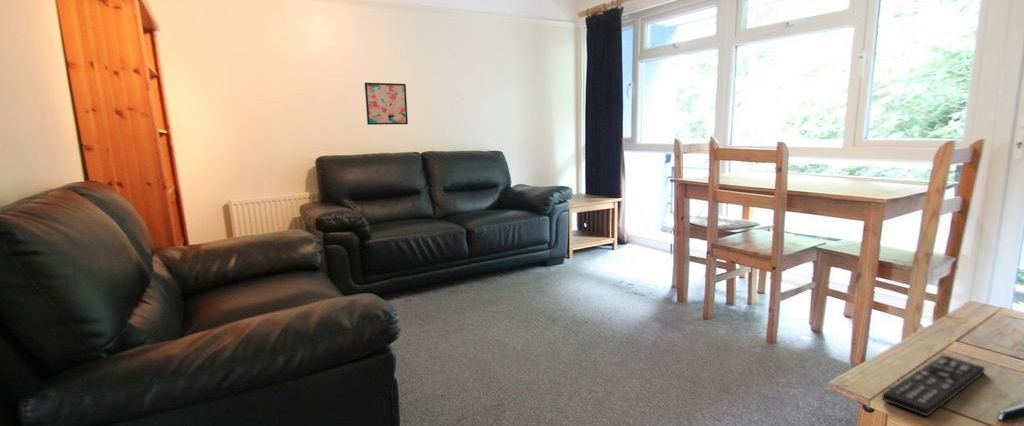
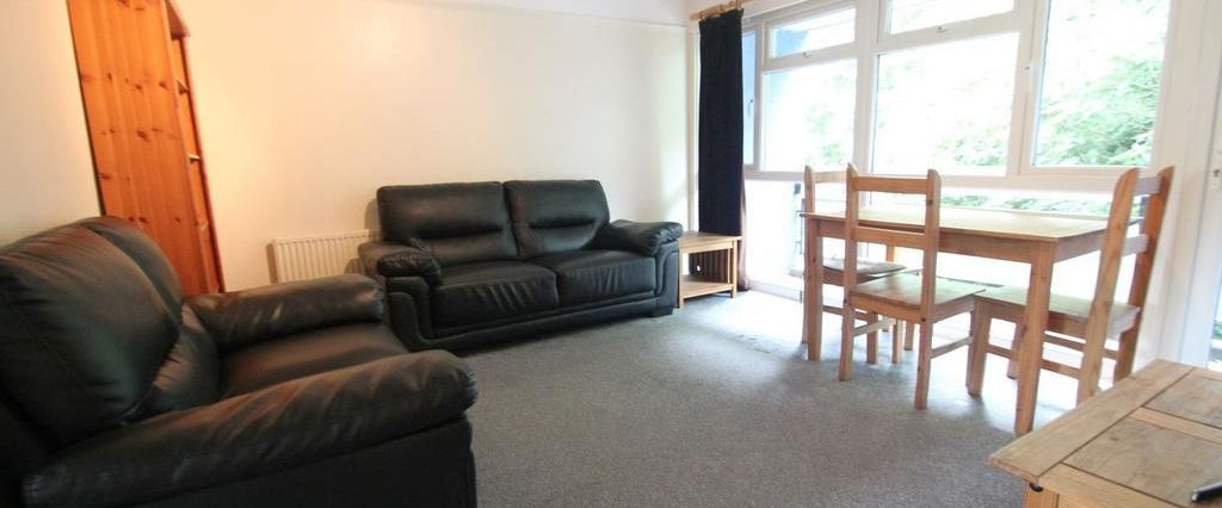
- wall art (386, 104)
- remote control (936, 381)
